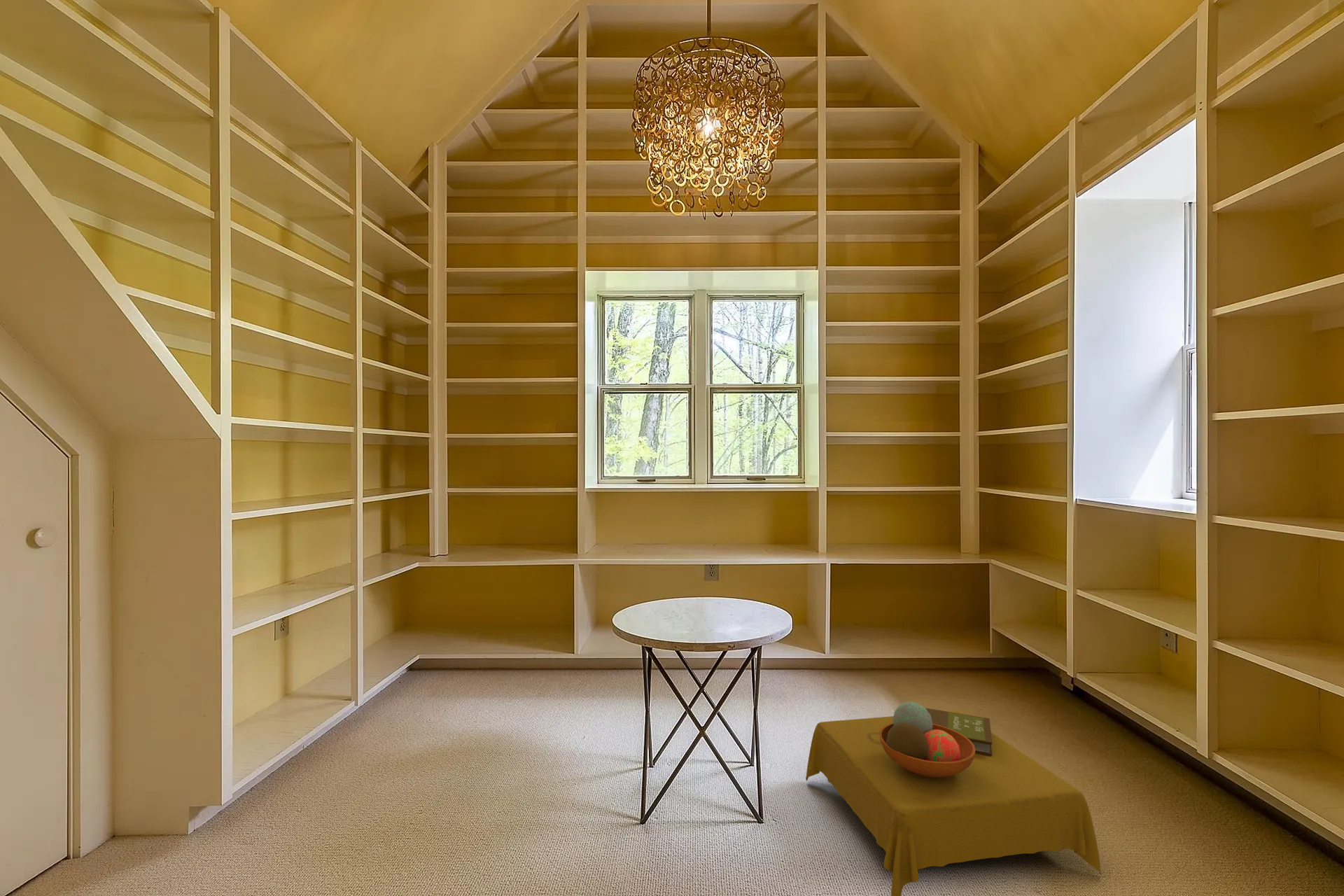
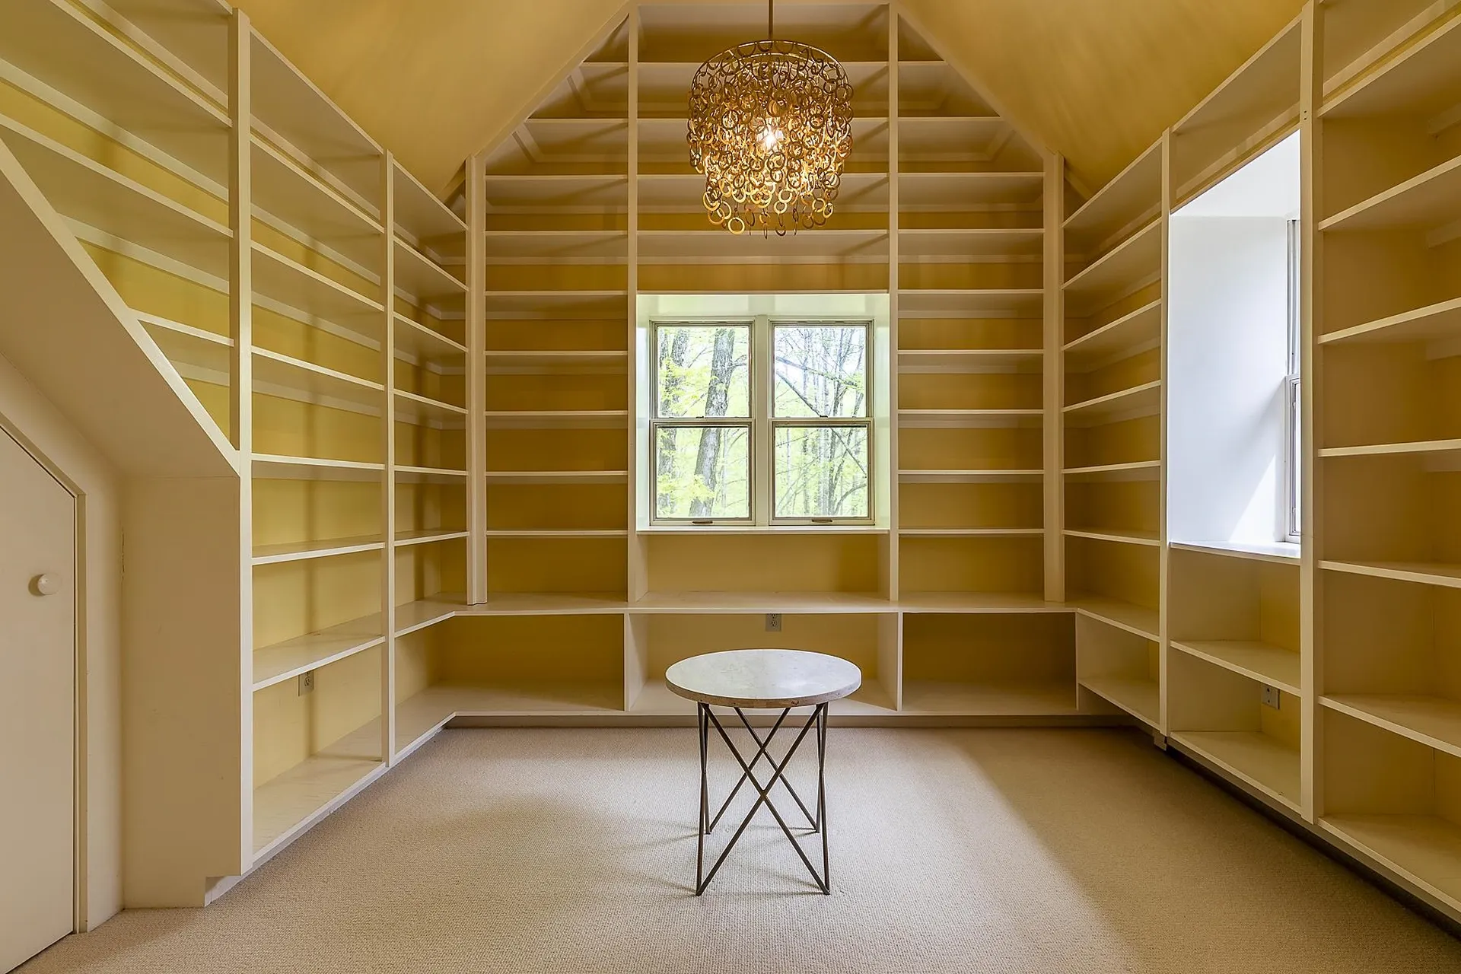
- side table (935, 761)
